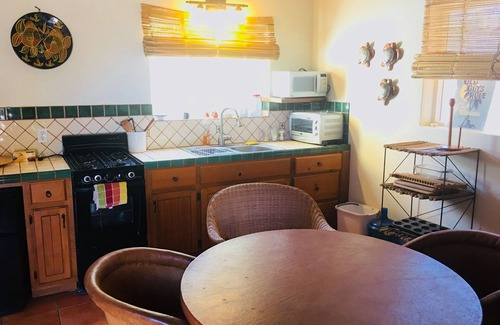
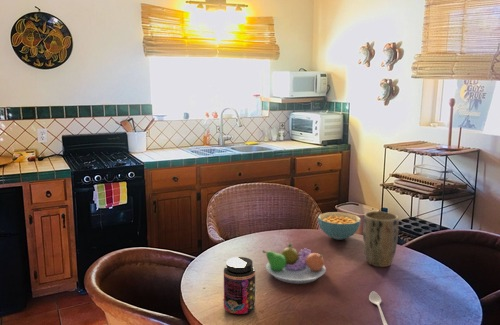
+ spoon (379, 308)
+ plant pot (379, 239)
+ cereal bowl (338, 227)
+ jar (239, 285)
+ fruit bowl (293, 261)
